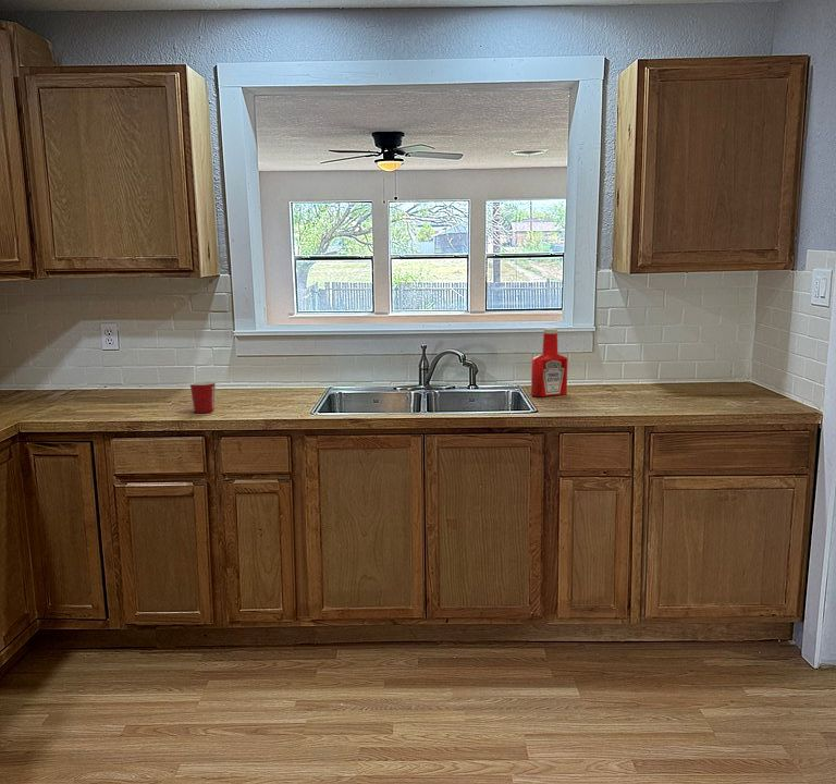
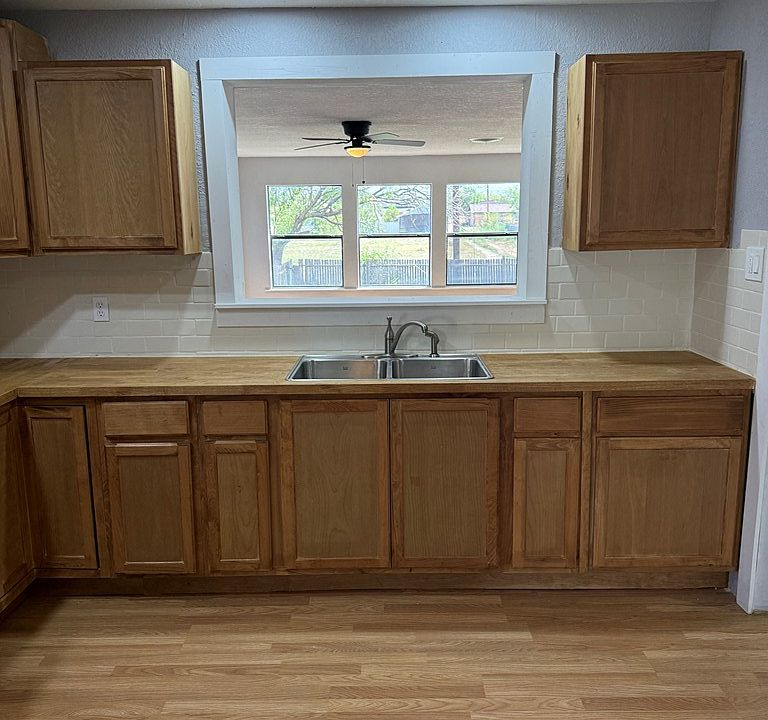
- soap bottle (550, 362)
- mug (205, 395)
